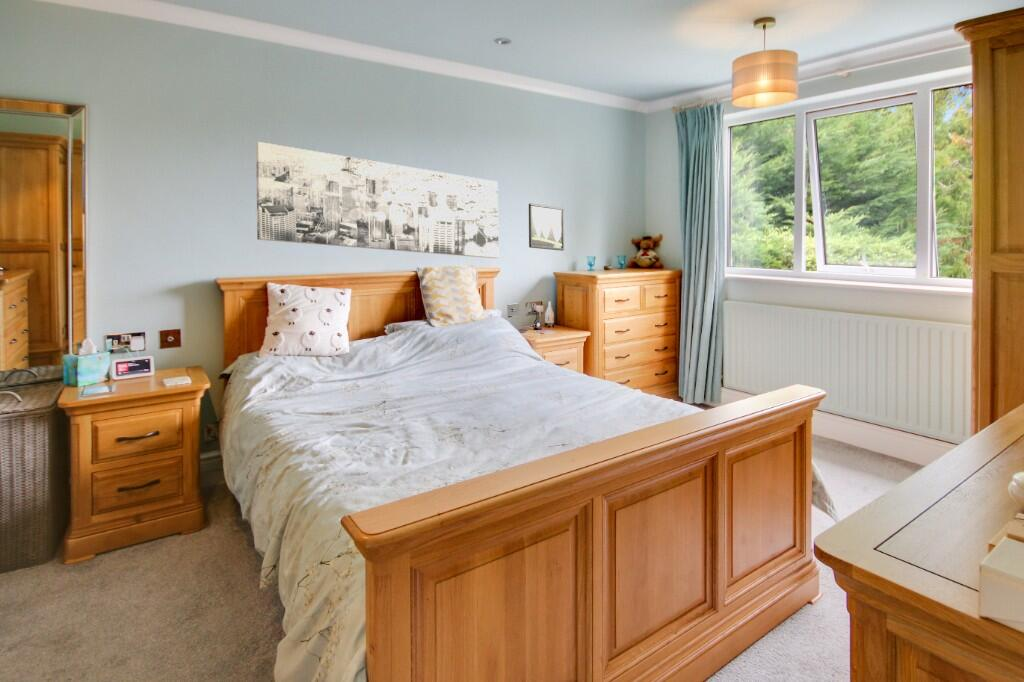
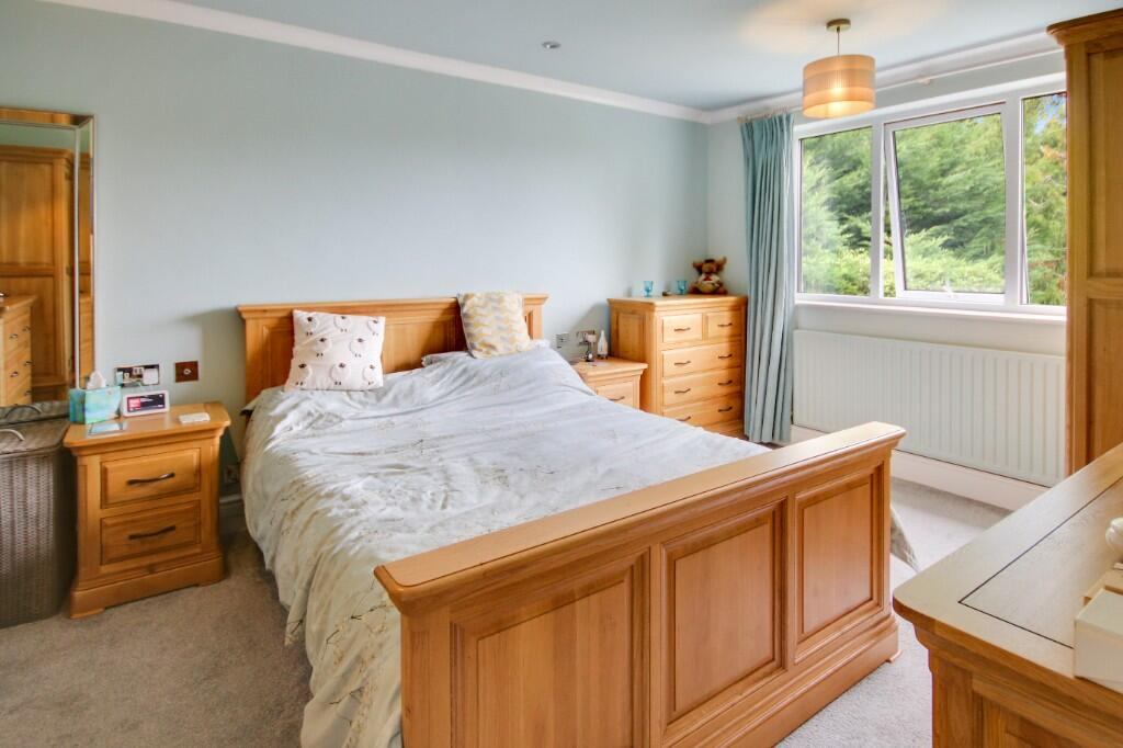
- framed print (546, 227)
- wall art (391, 207)
